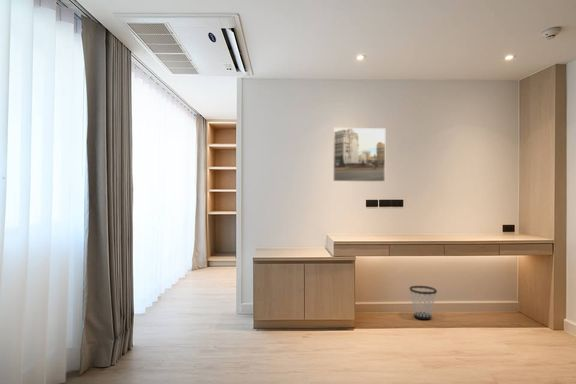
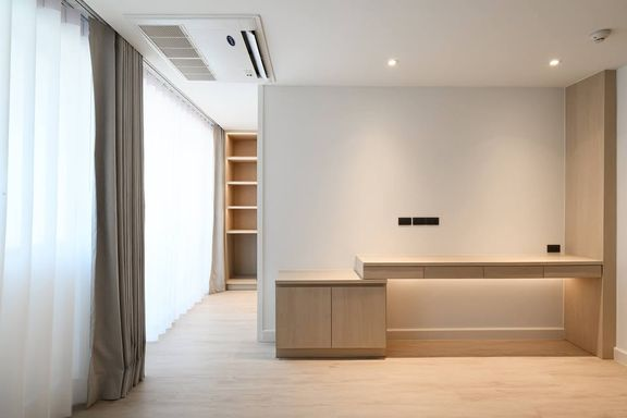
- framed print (359, 154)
- wastebasket (422, 304)
